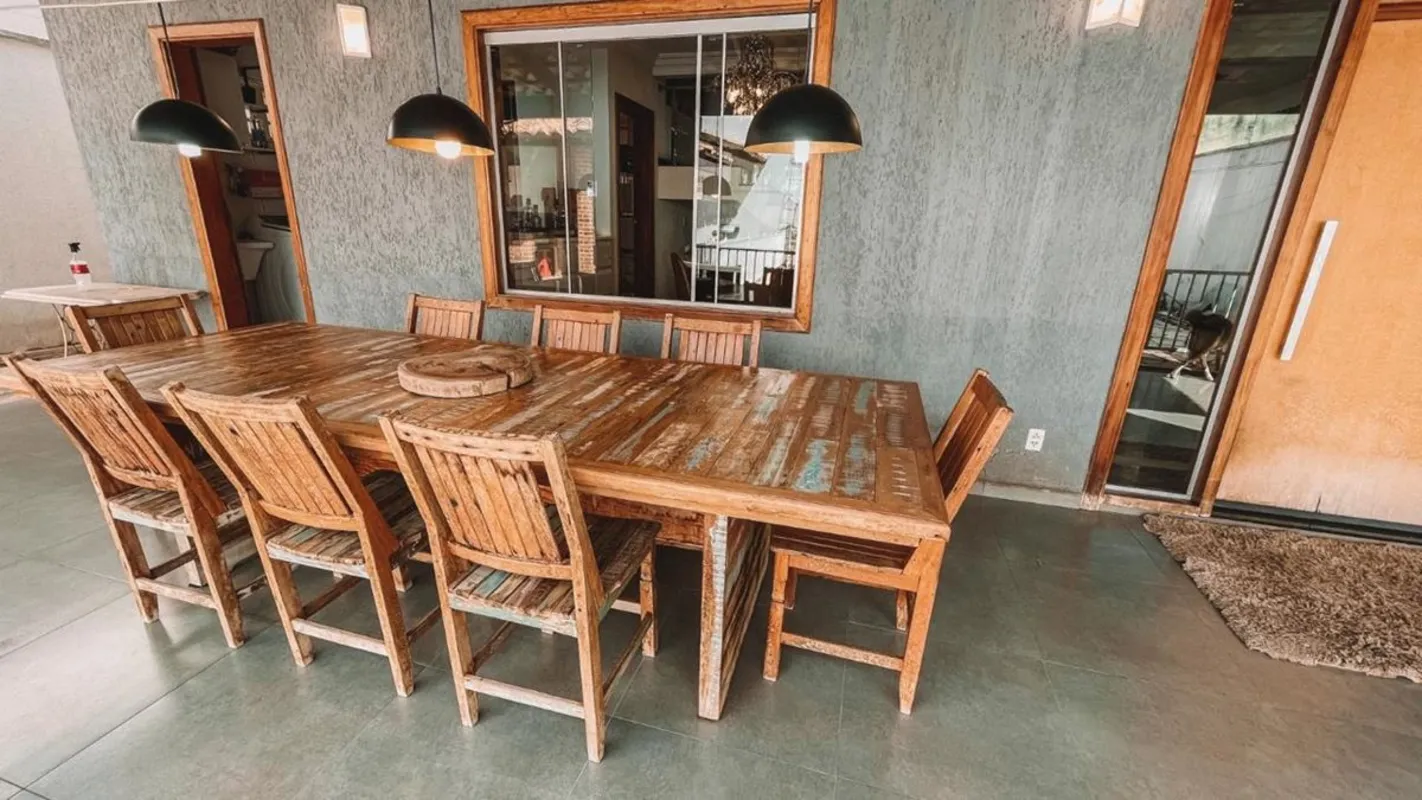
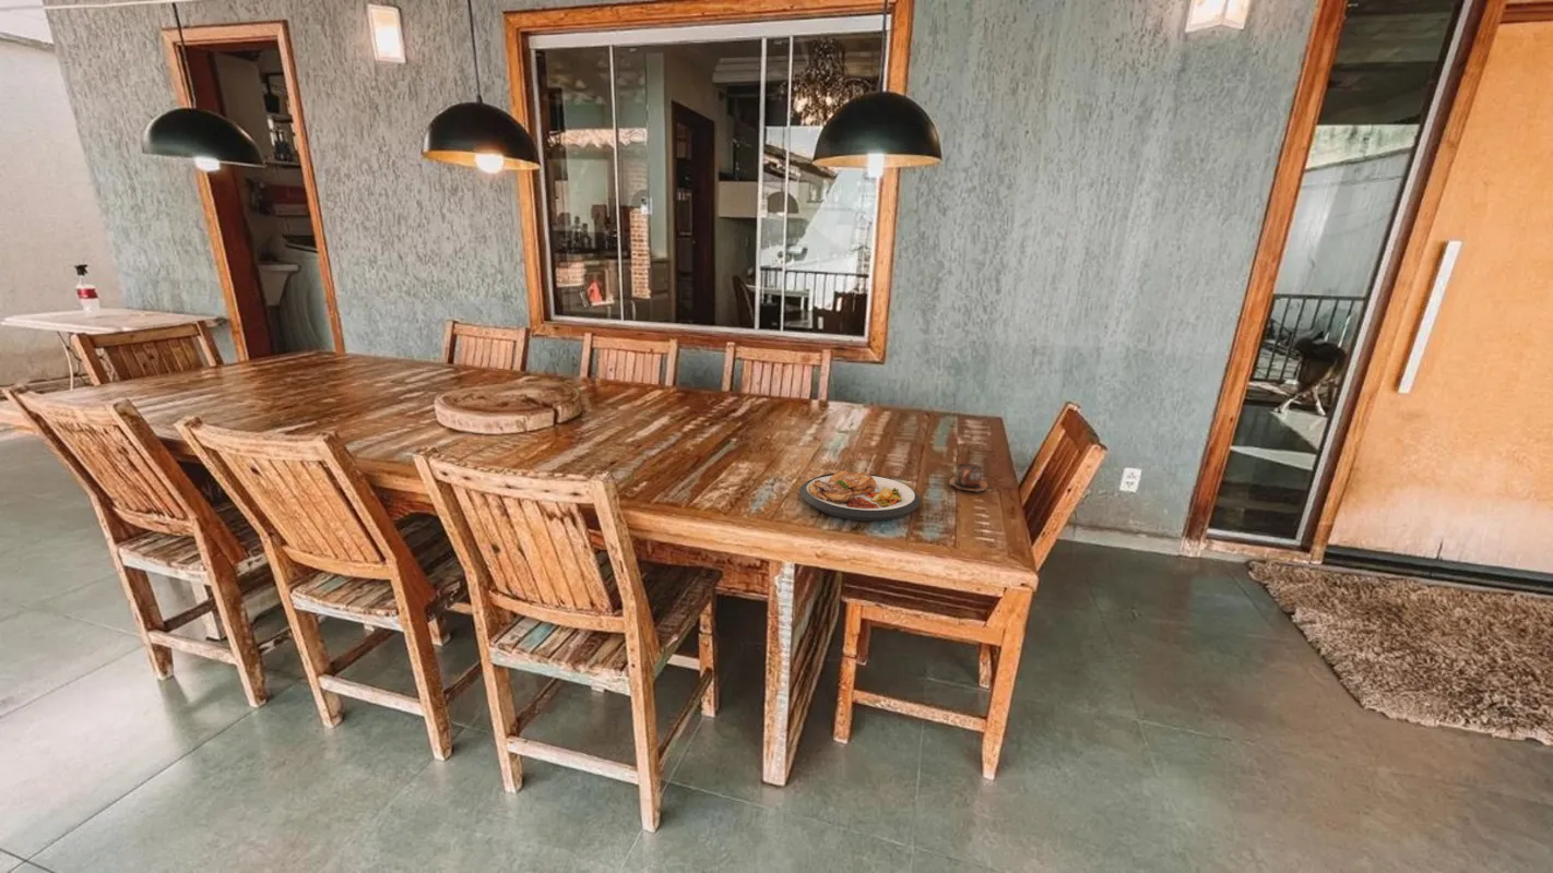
+ cup (968, 476)
+ plate (860, 490)
